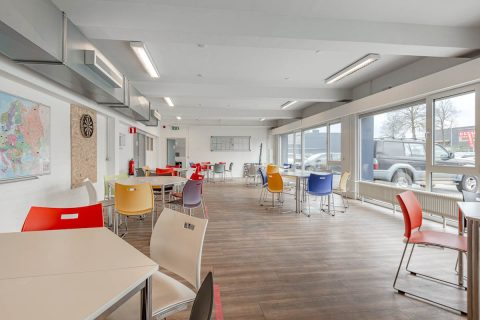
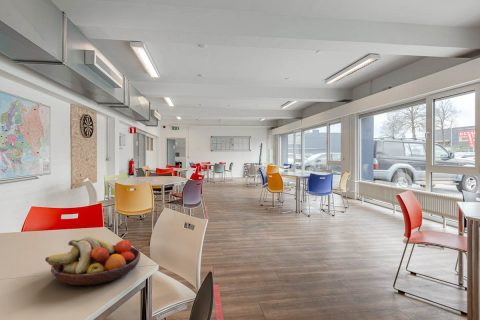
+ fruit bowl (98, 255)
